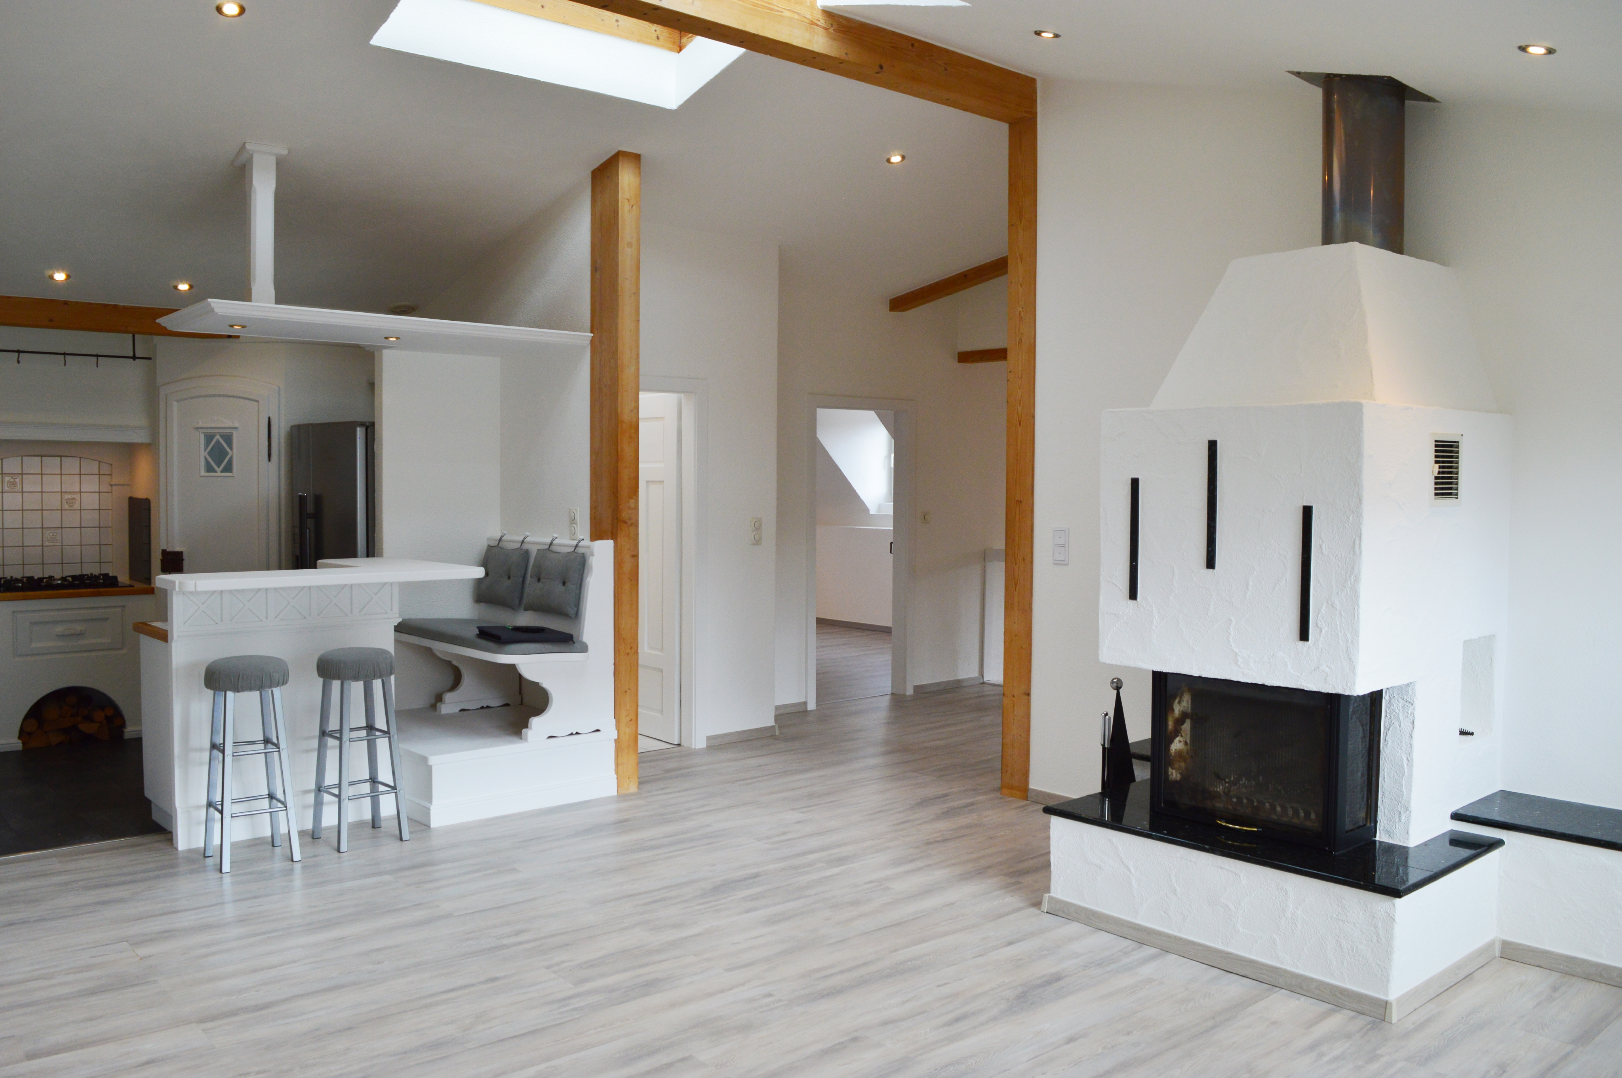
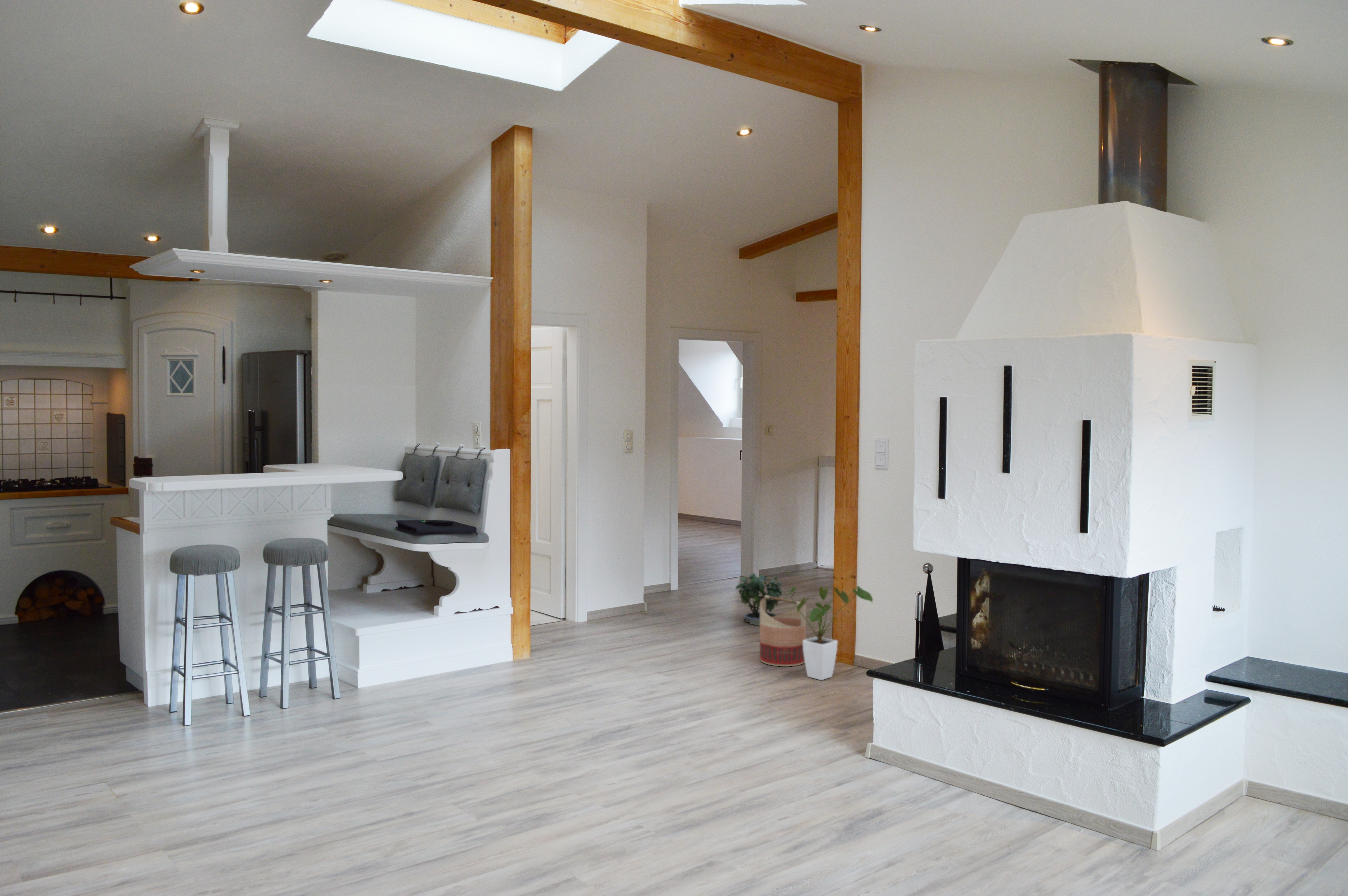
+ potted plant (760, 596)
+ basket (783, 629)
+ house plant (825, 631)
